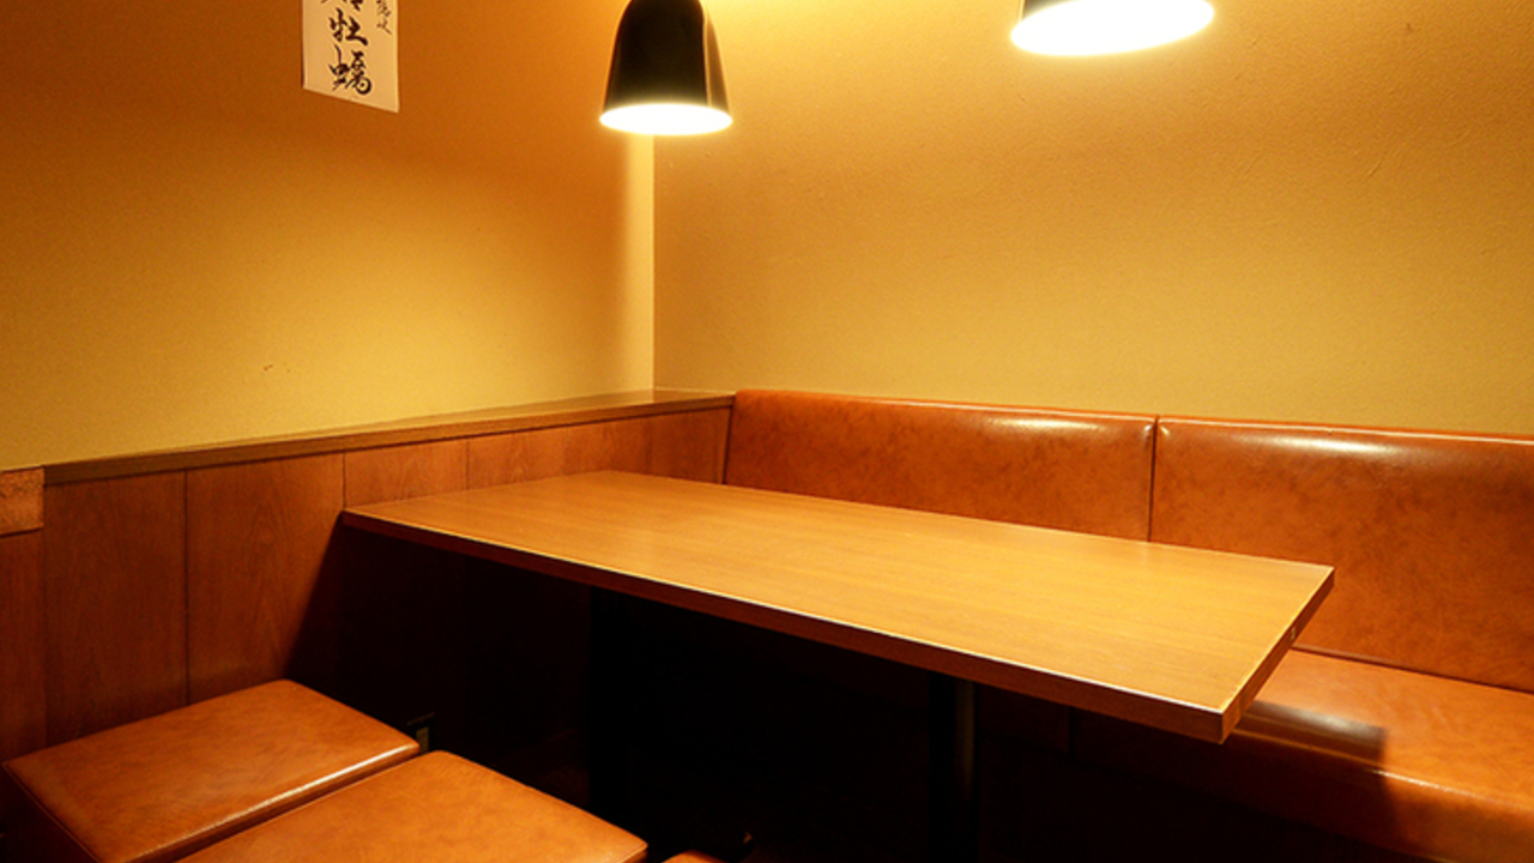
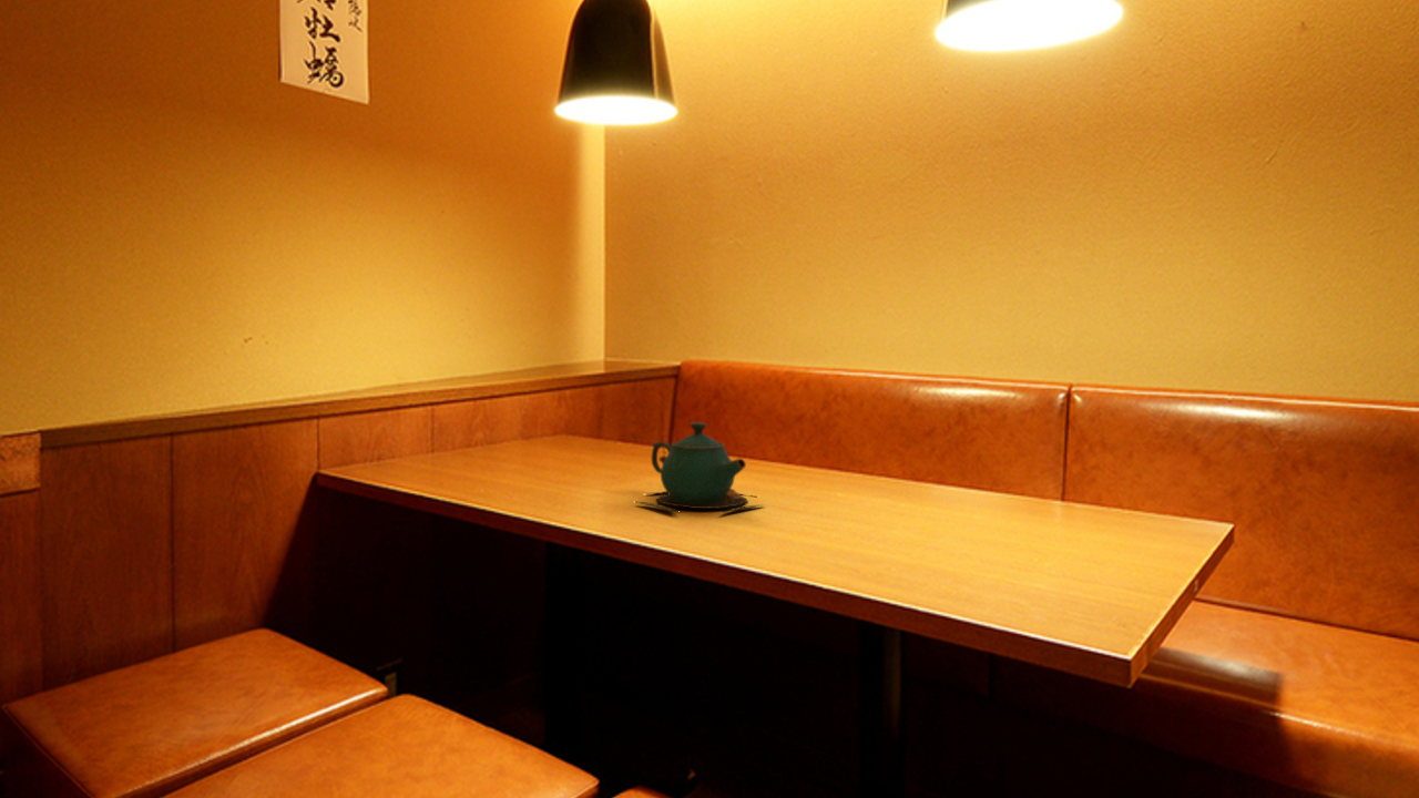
+ teapot (700, 461)
